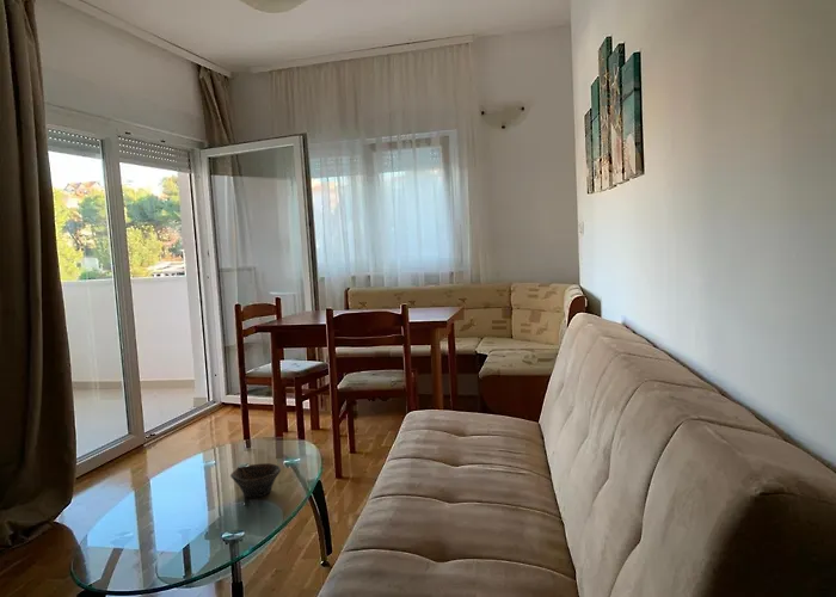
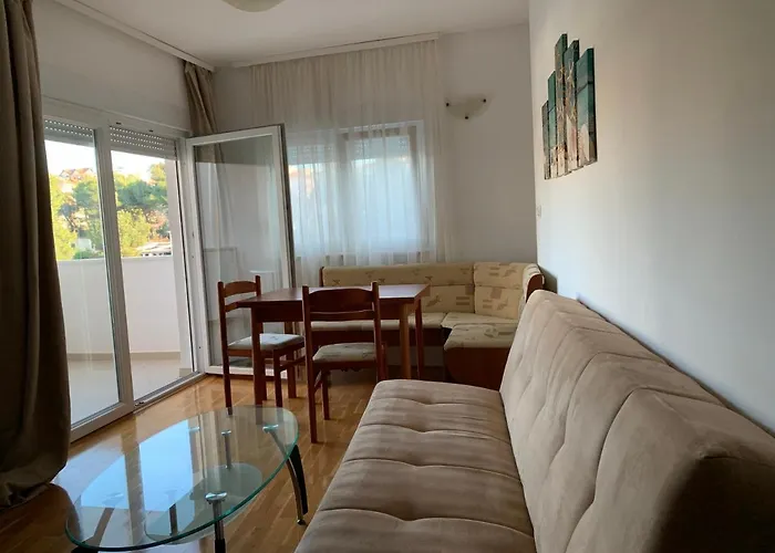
- bowl (256, 480)
